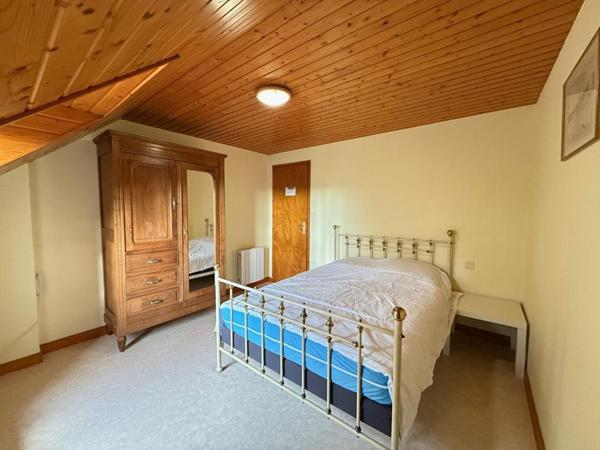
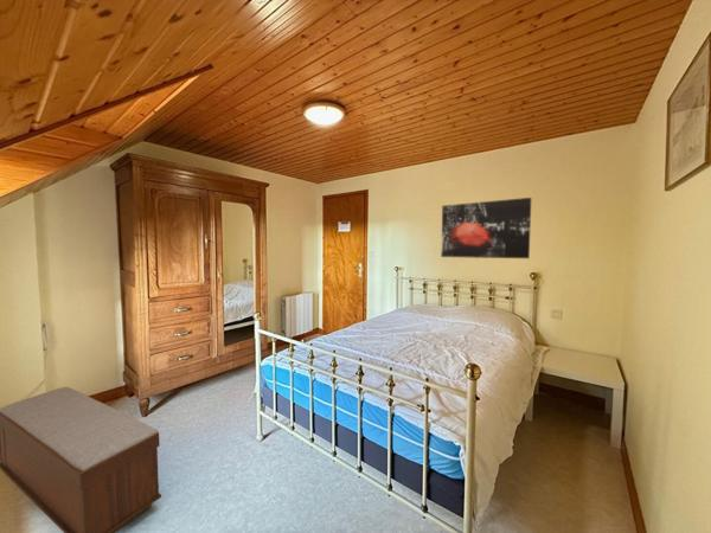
+ wall art (482, 230)
+ bench (73, 451)
